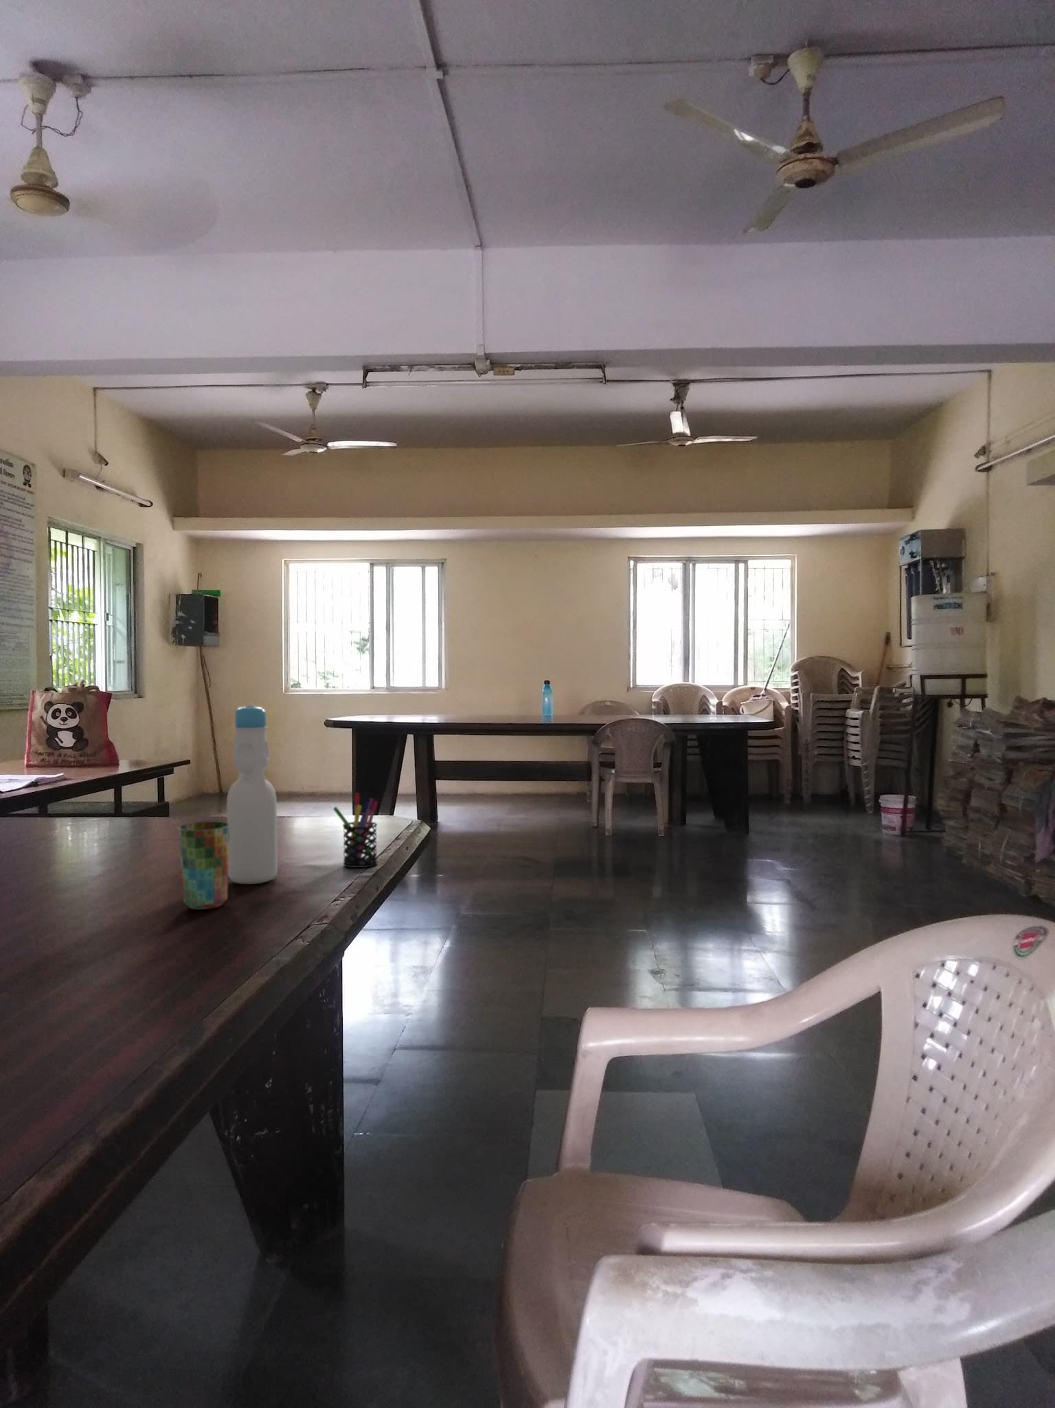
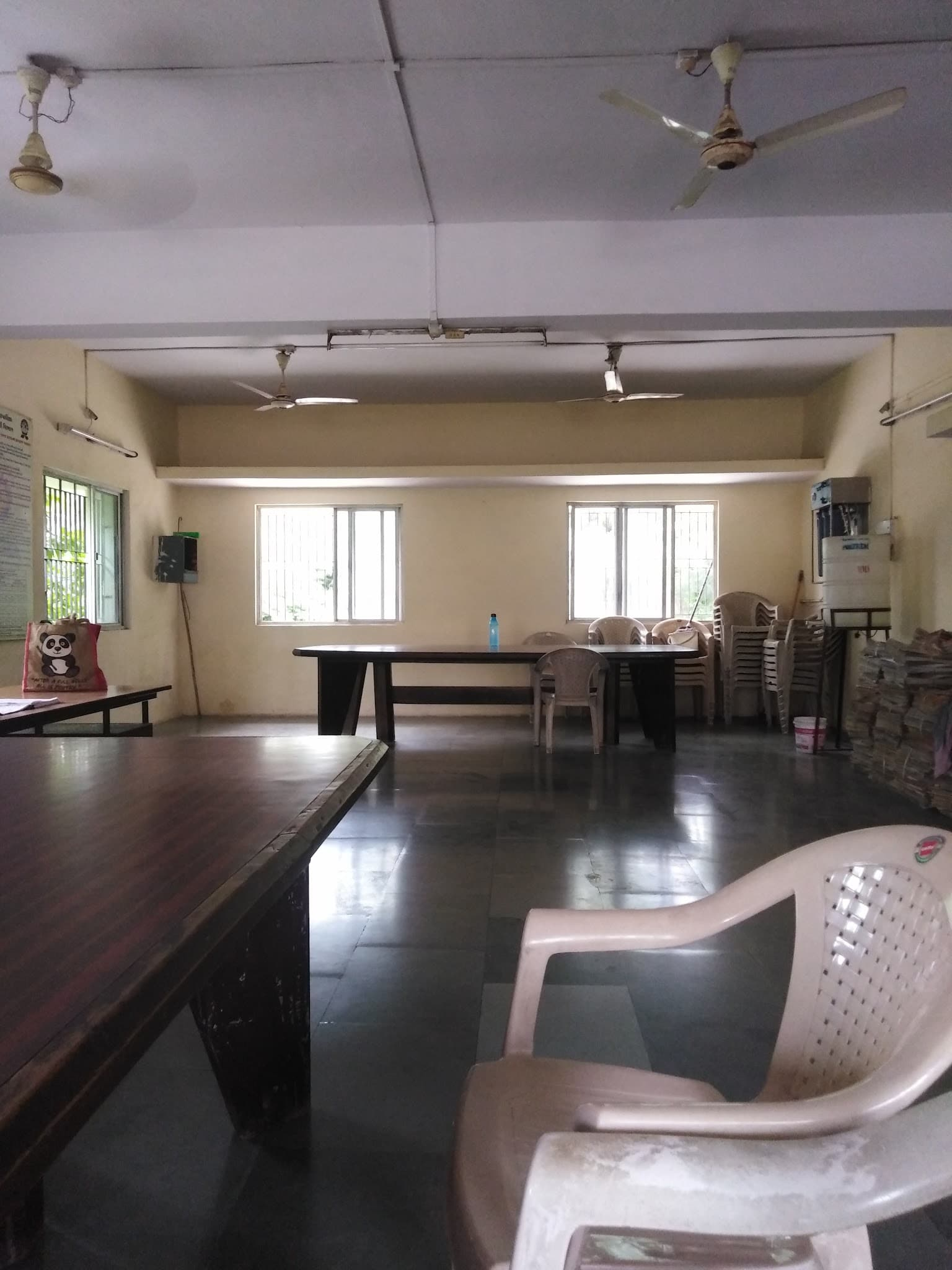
- cup (205, 866)
- pen holder (355, 829)
- bottle (252, 792)
